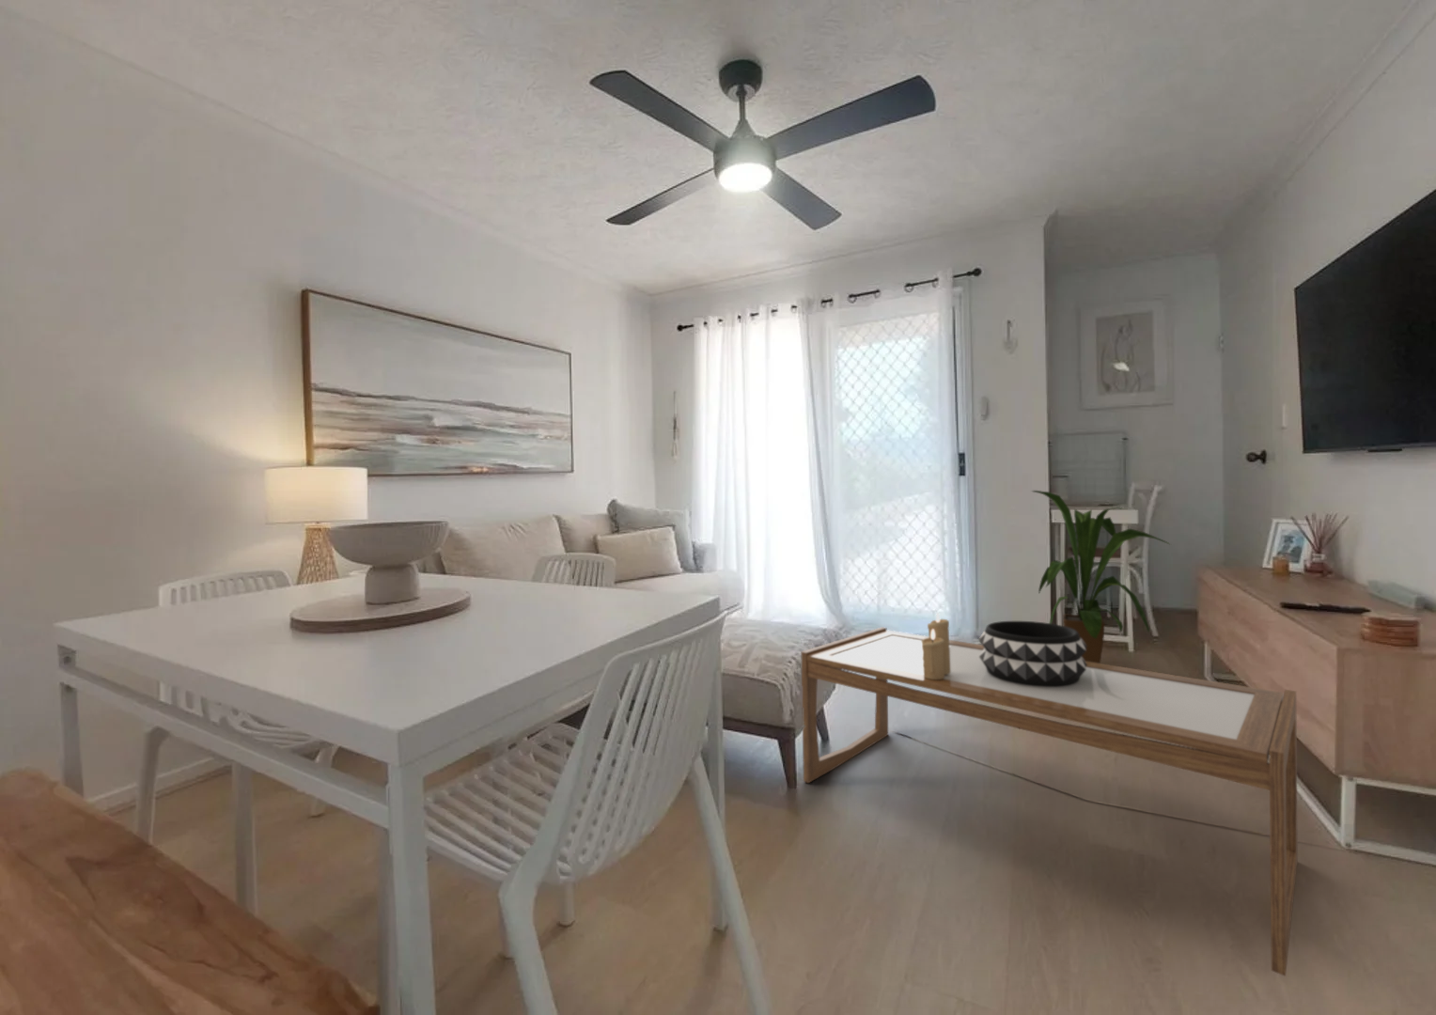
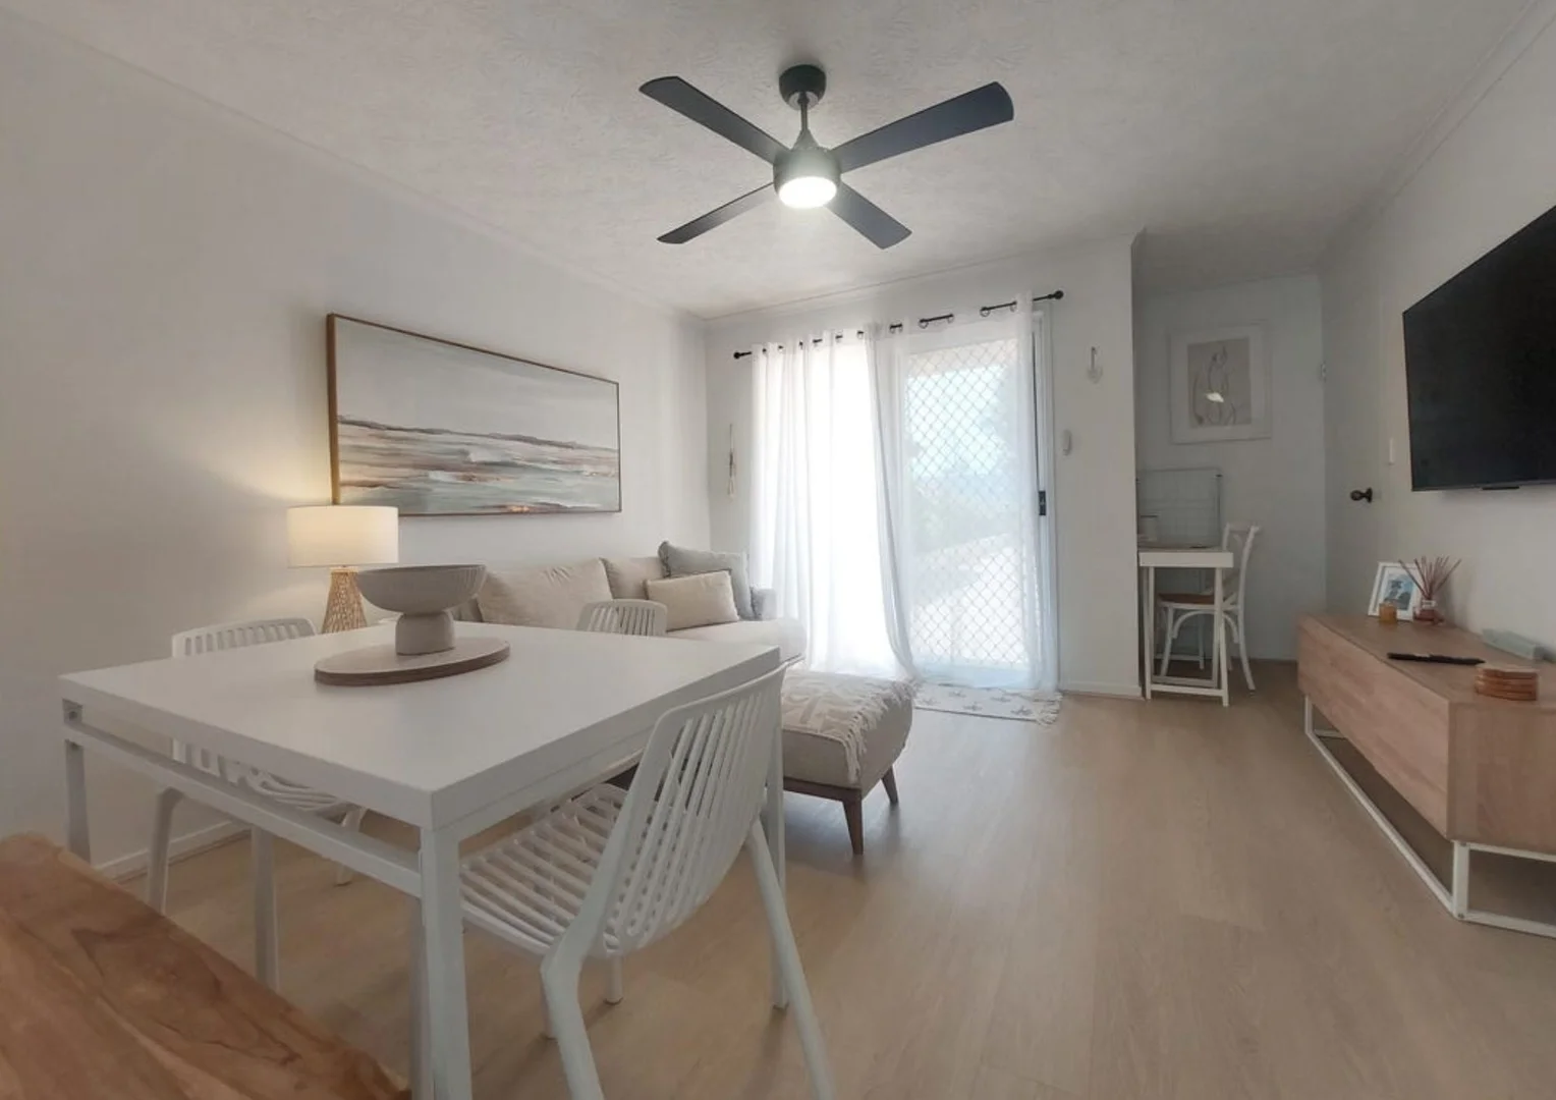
- coffee table (1020, 728)
- candle (935, 640)
- decorative bowl (1031, 647)
- house plant (1102, 580)
